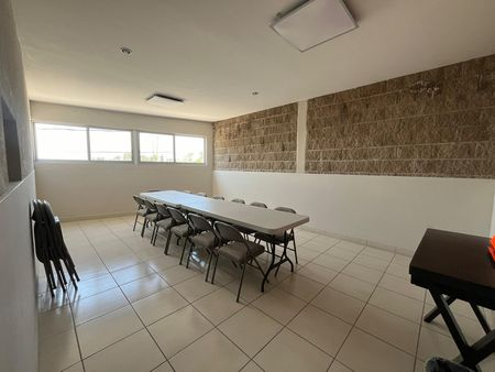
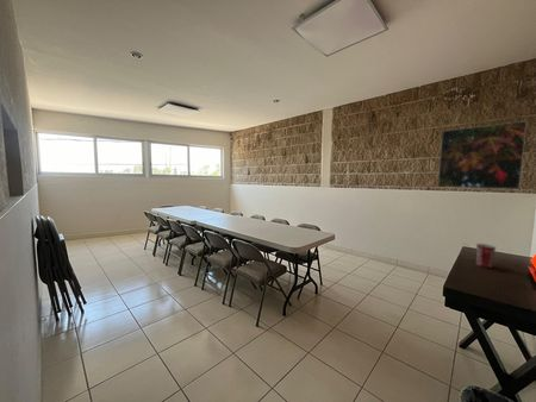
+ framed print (476, 157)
+ mug (485, 256)
